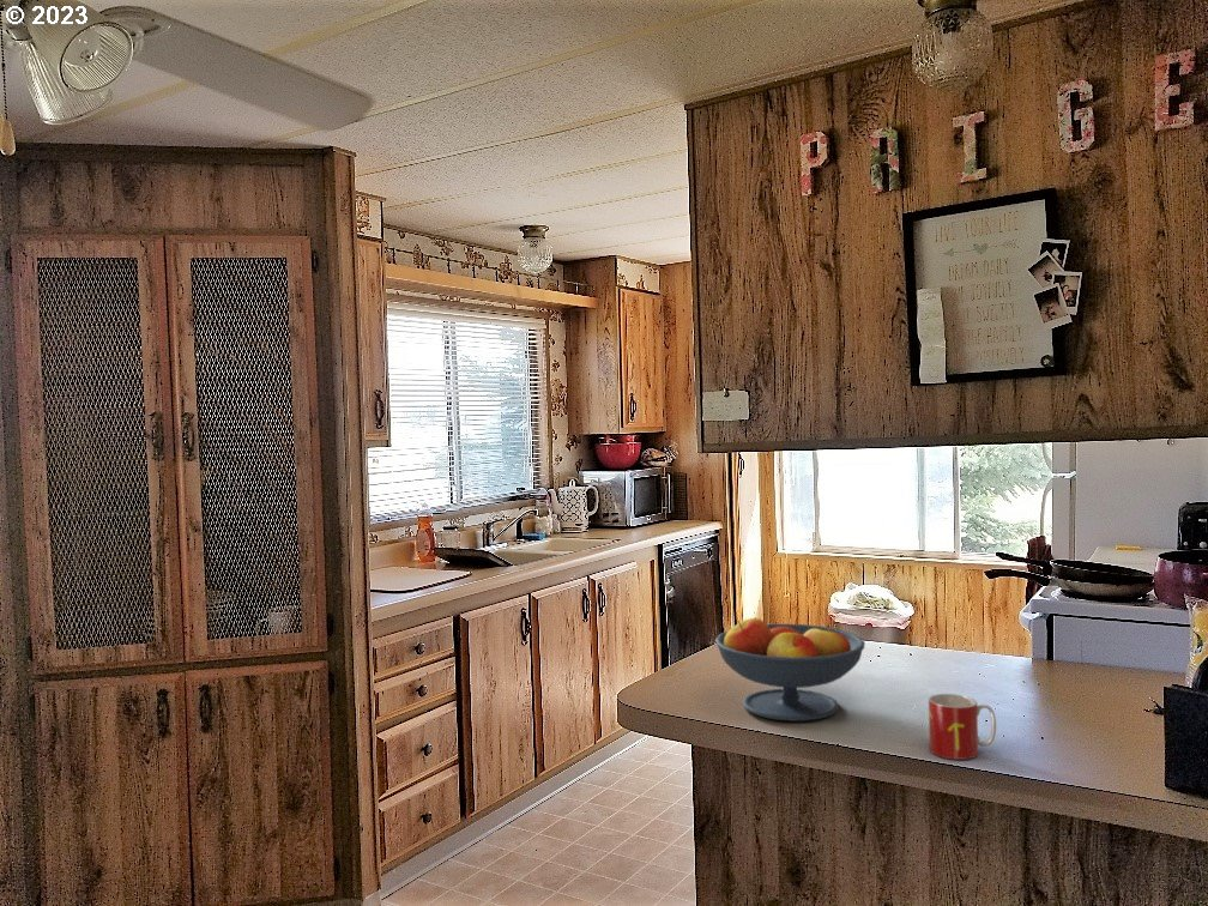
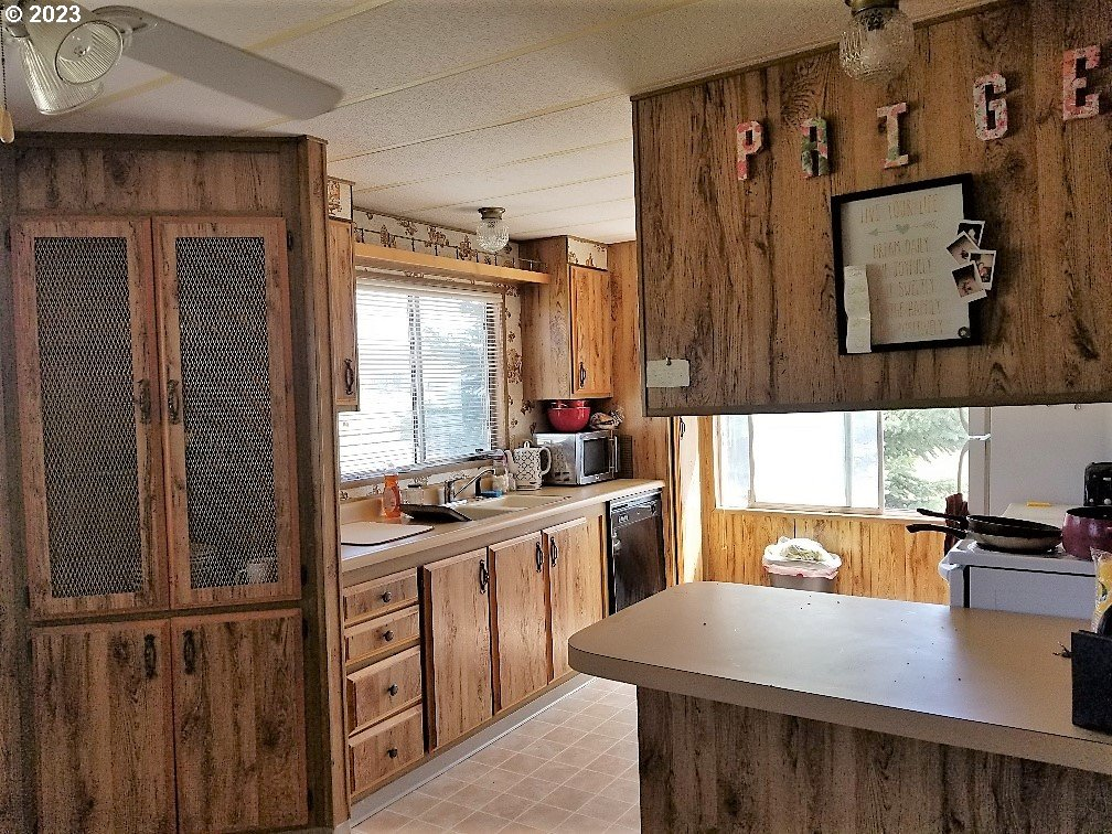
- mug (962, 725)
- fruit bowl (789, 660)
